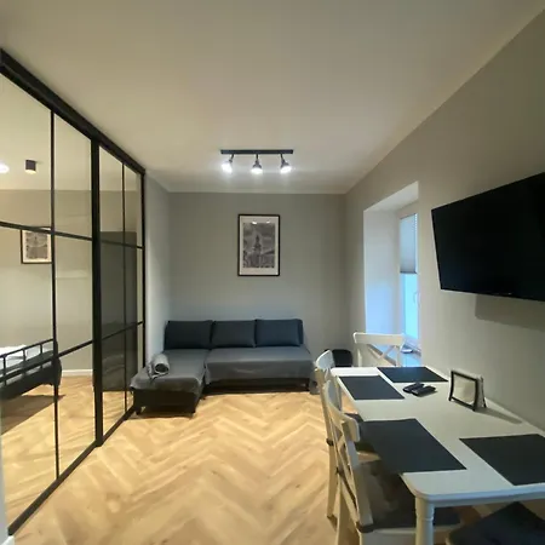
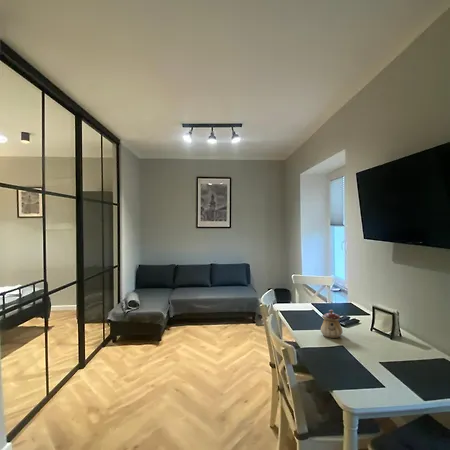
+ teapot (331, 322)
